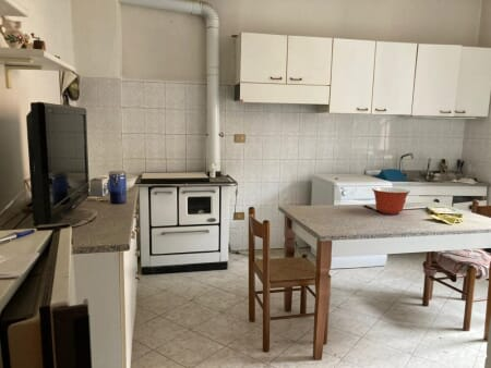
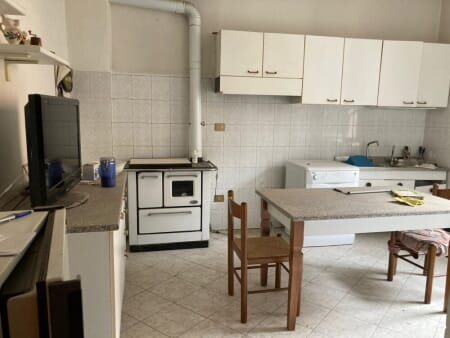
- mixing bowl (390, 200)
